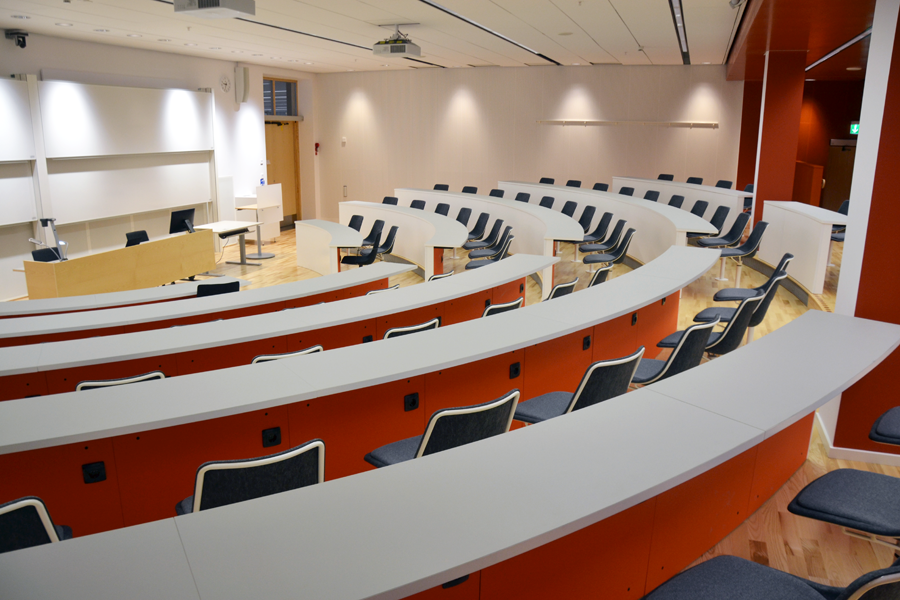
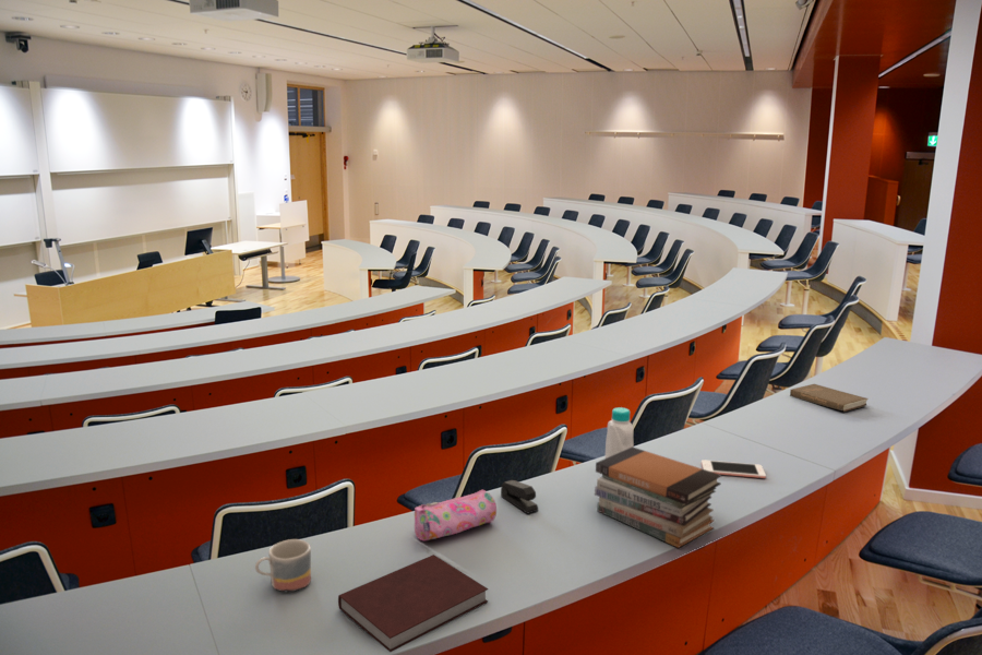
+ book stack (654, 493)
+ book (827, 396)
+ bottle (619, 441)
+ cell phone (732, 468)
+ notebook (414, 598)
+ pencil case (454, 513)
+ stapler (518, 492)
+ mug (283, 568)
